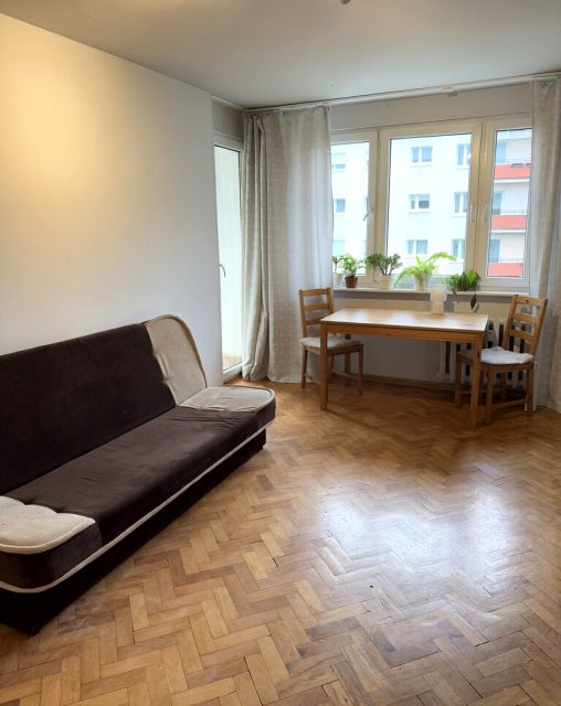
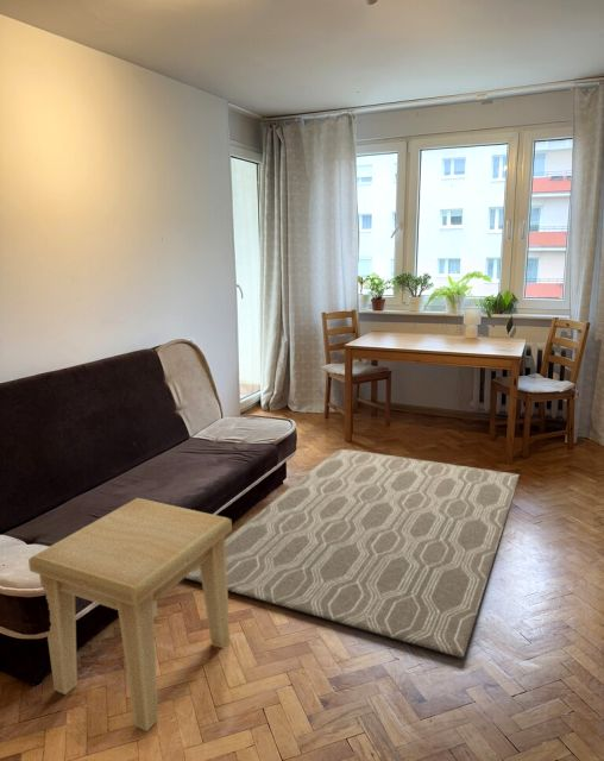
+ rug (379, 516)
+ side table (141, 602)
